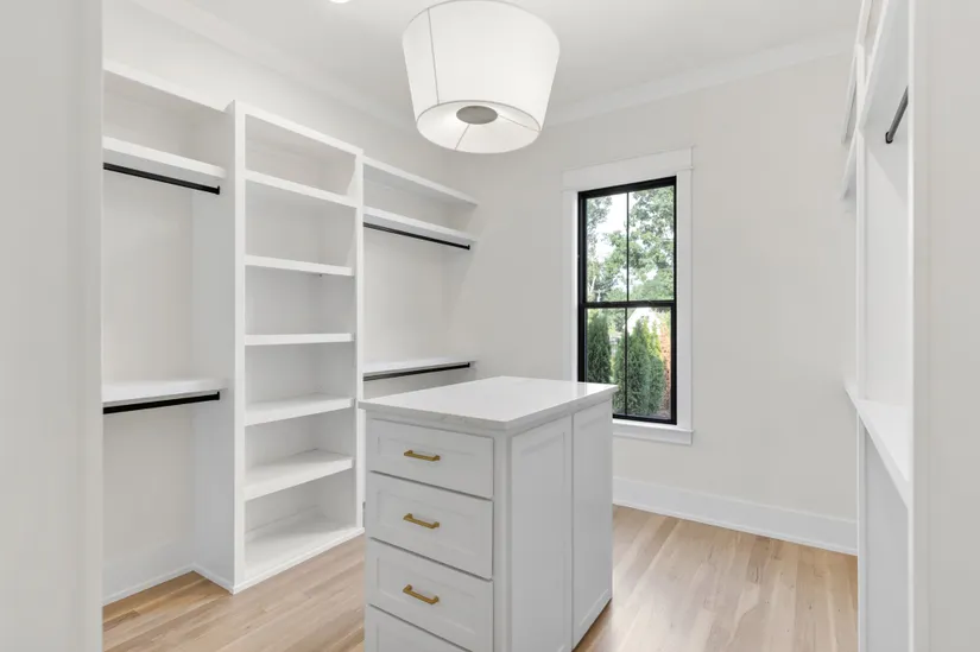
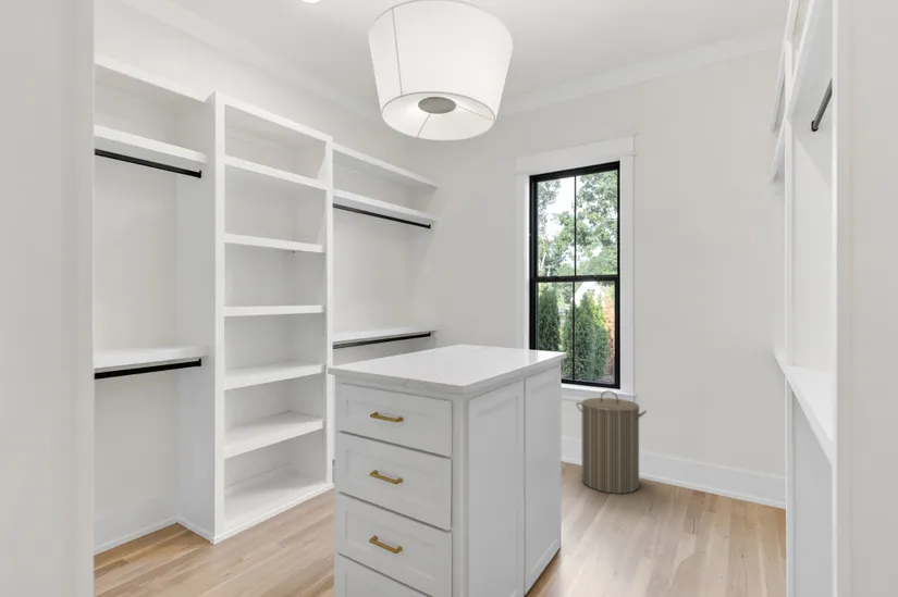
+ laundry hamper (610, 436)
